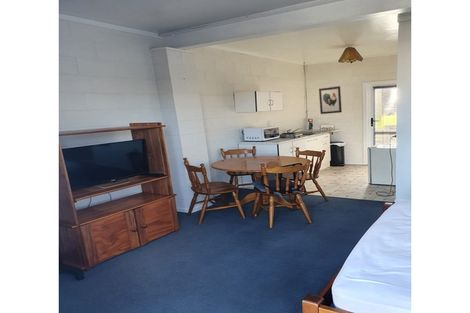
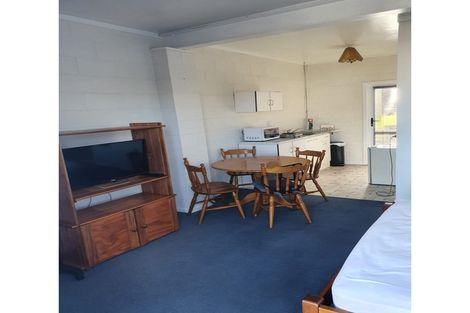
- wall art (330, 100)
